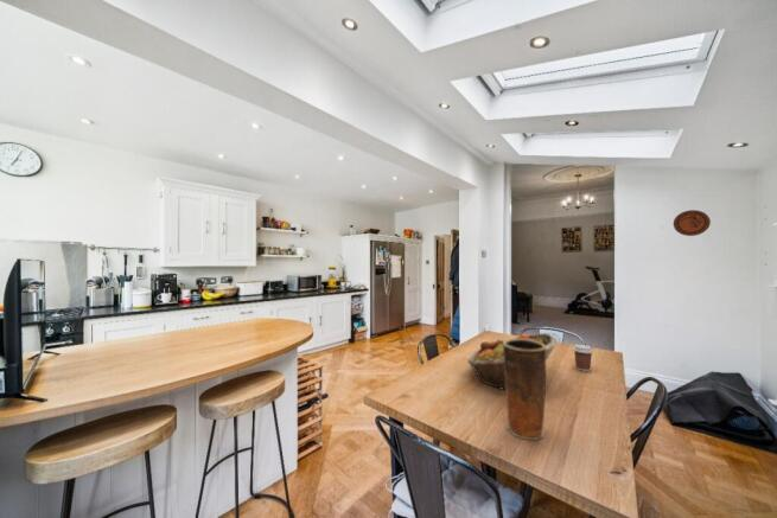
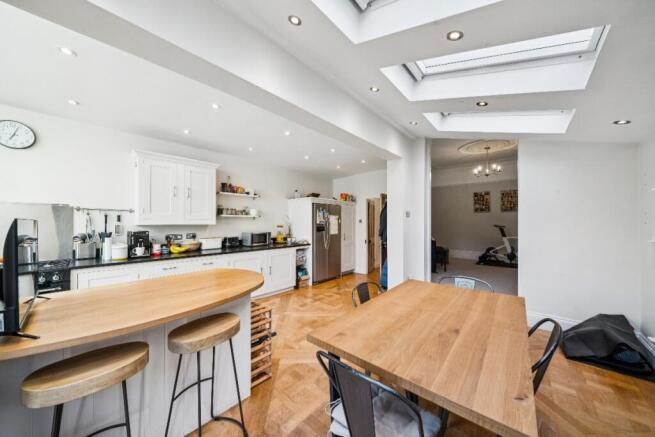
- vase (524, 386)
- coffee cup (582, 357)
- fruit basket (503, 356)
- decorative plate (690, 223)
